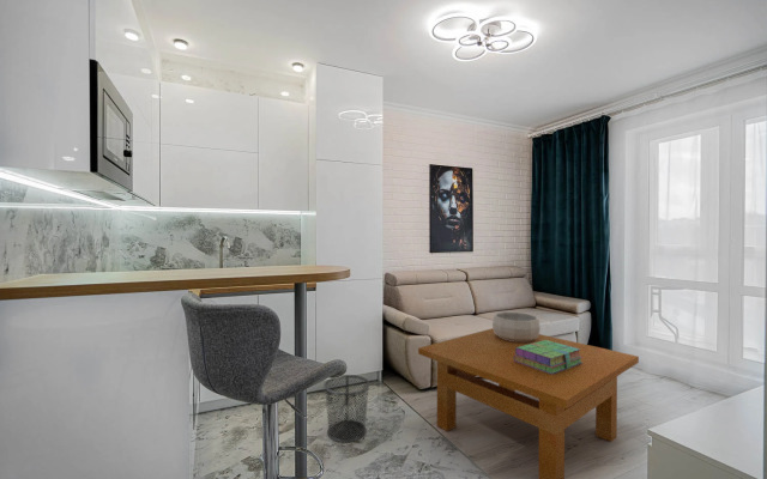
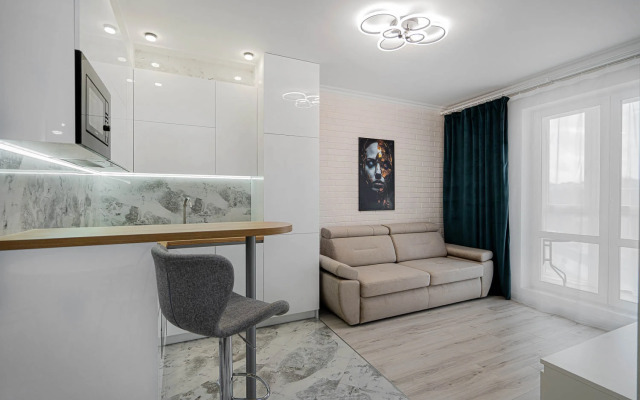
- decorative bowl (515, 326)
- table (524, 392)
- waste bin (346, 407)
- stack of books (548, 354)
